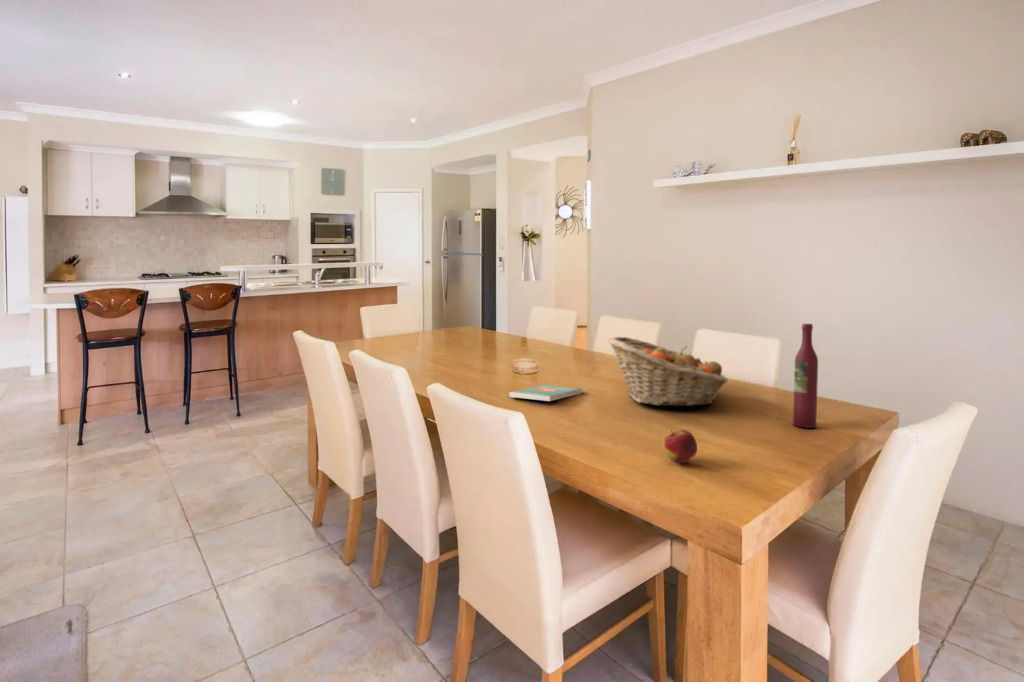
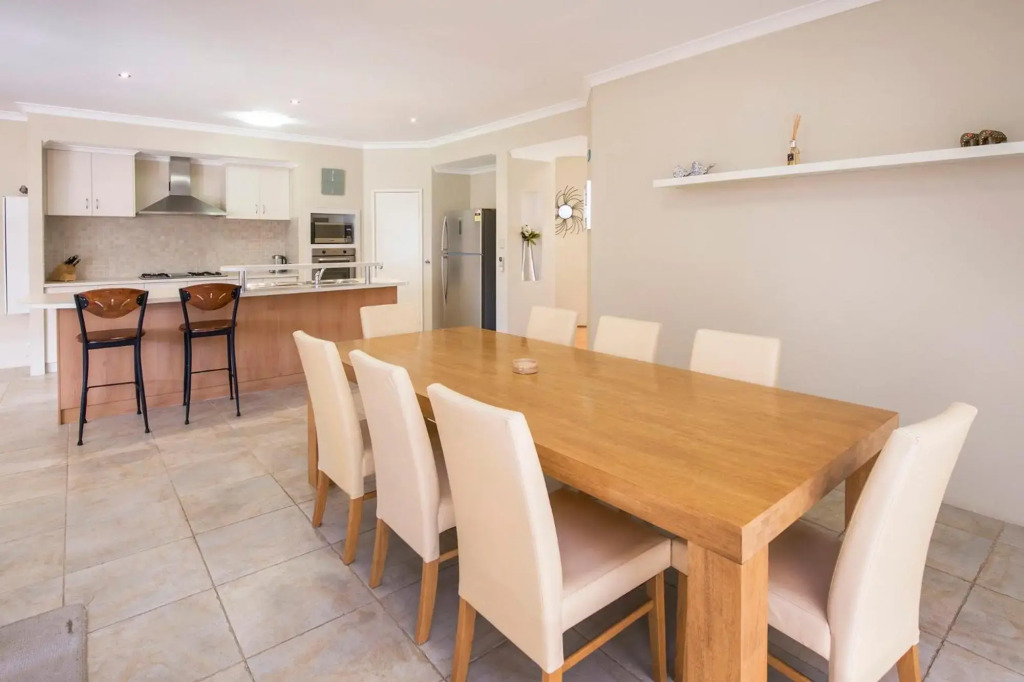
- apple (679, 446)
- book (546, 392)
- fruit basket (665, 368)
- wine bottle (805, 374)
